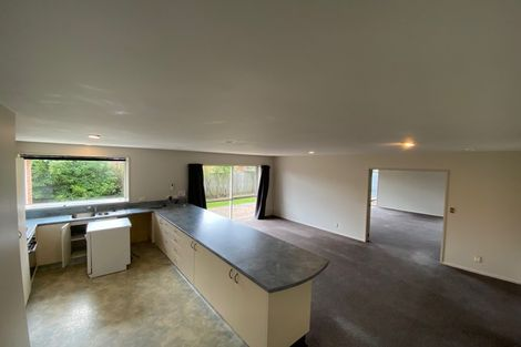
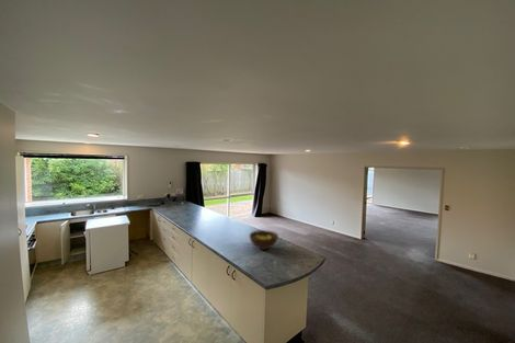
+ fruit bowl (263, 241)
